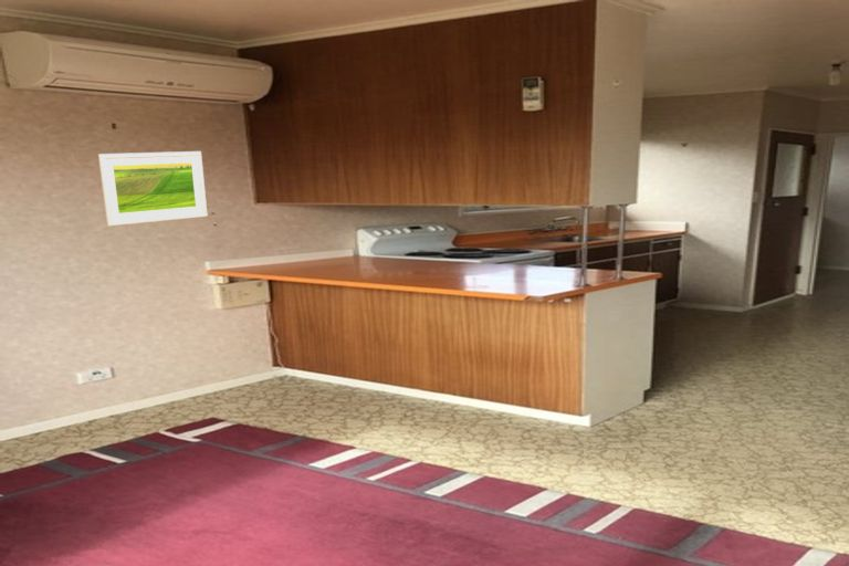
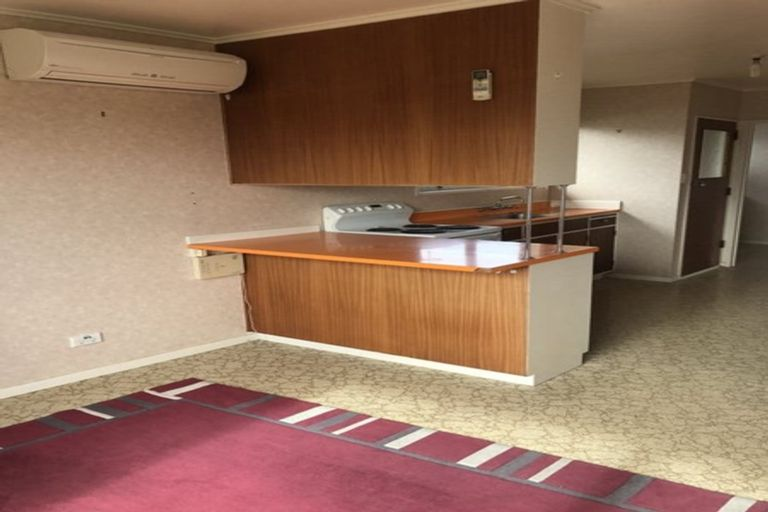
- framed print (156, 187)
